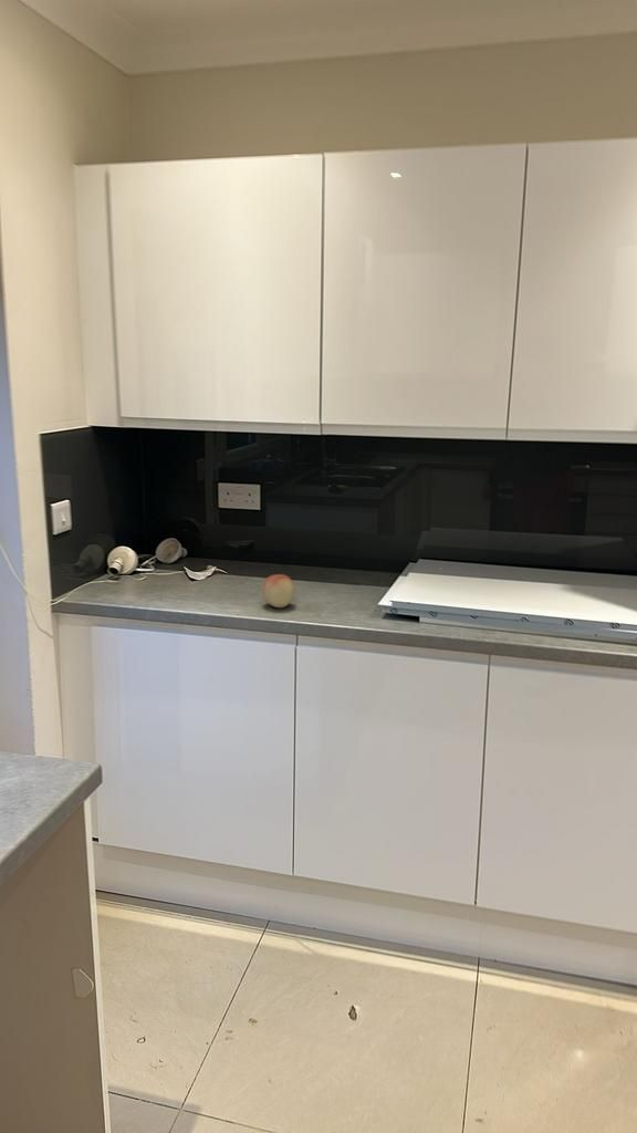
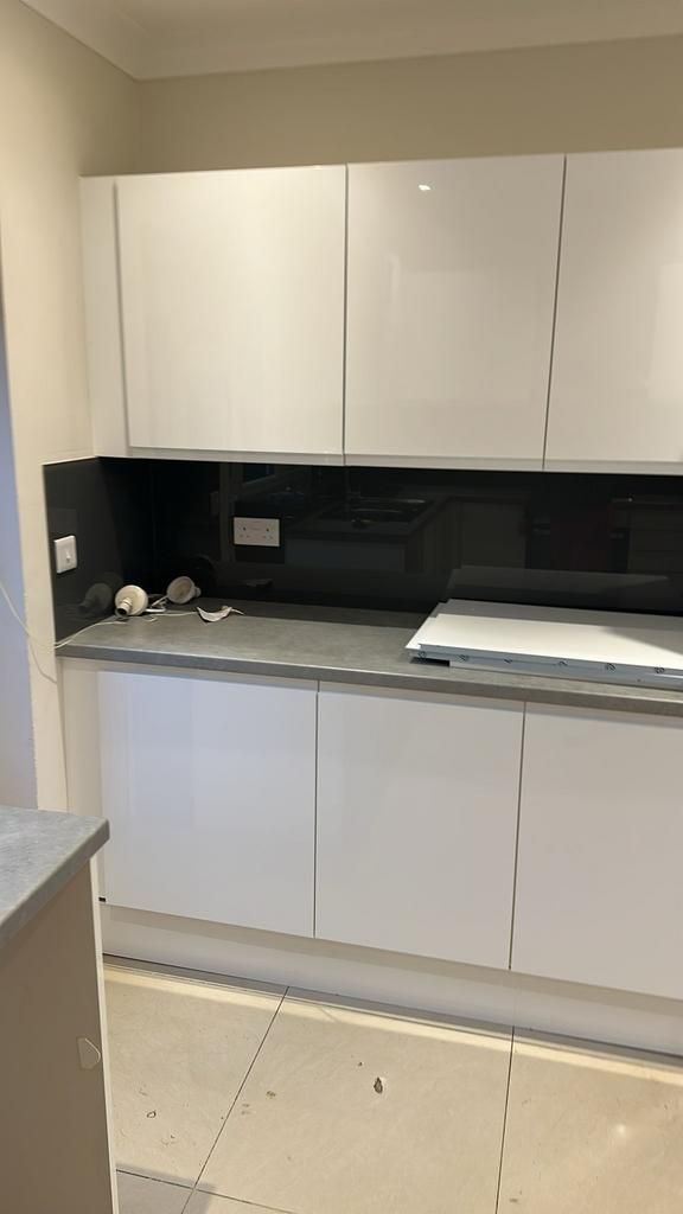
- fruit (279, 591)
